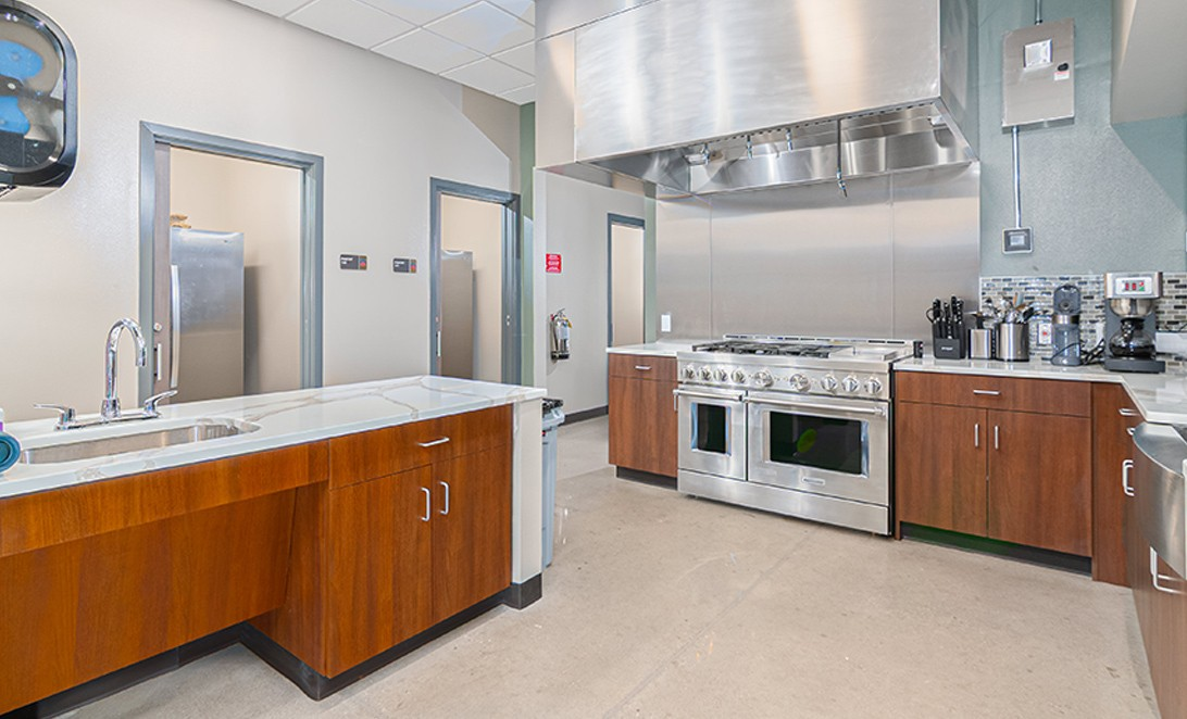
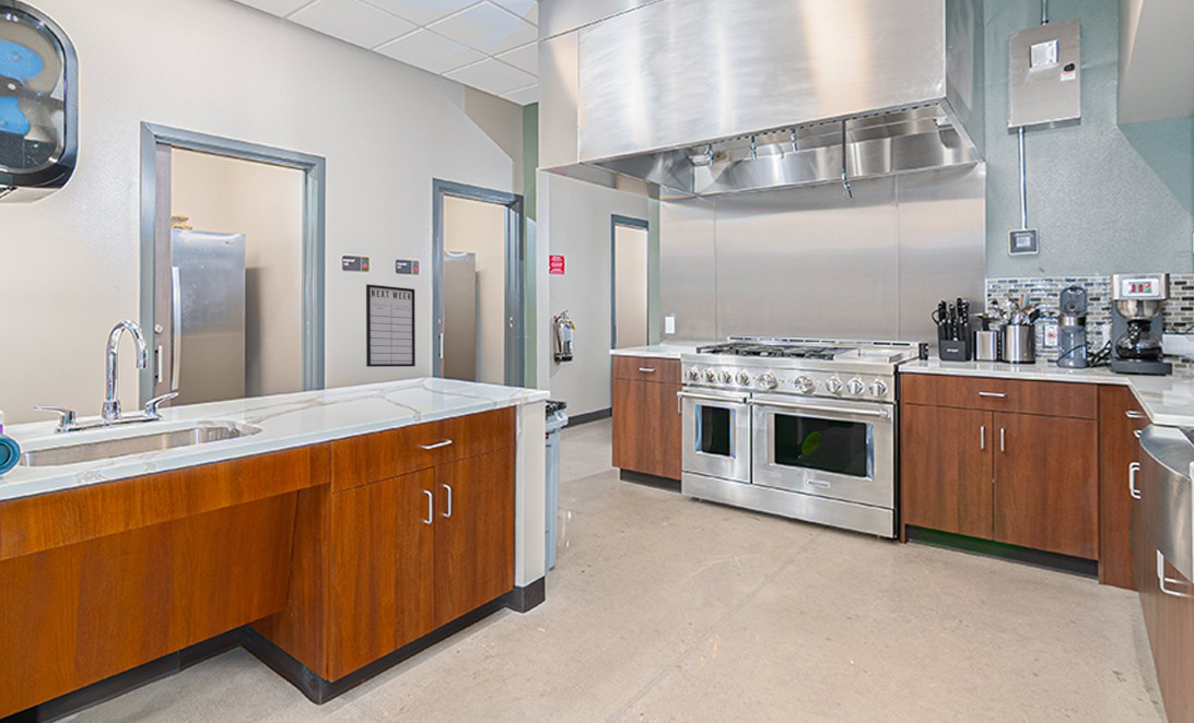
+ writing board (391, 327)
